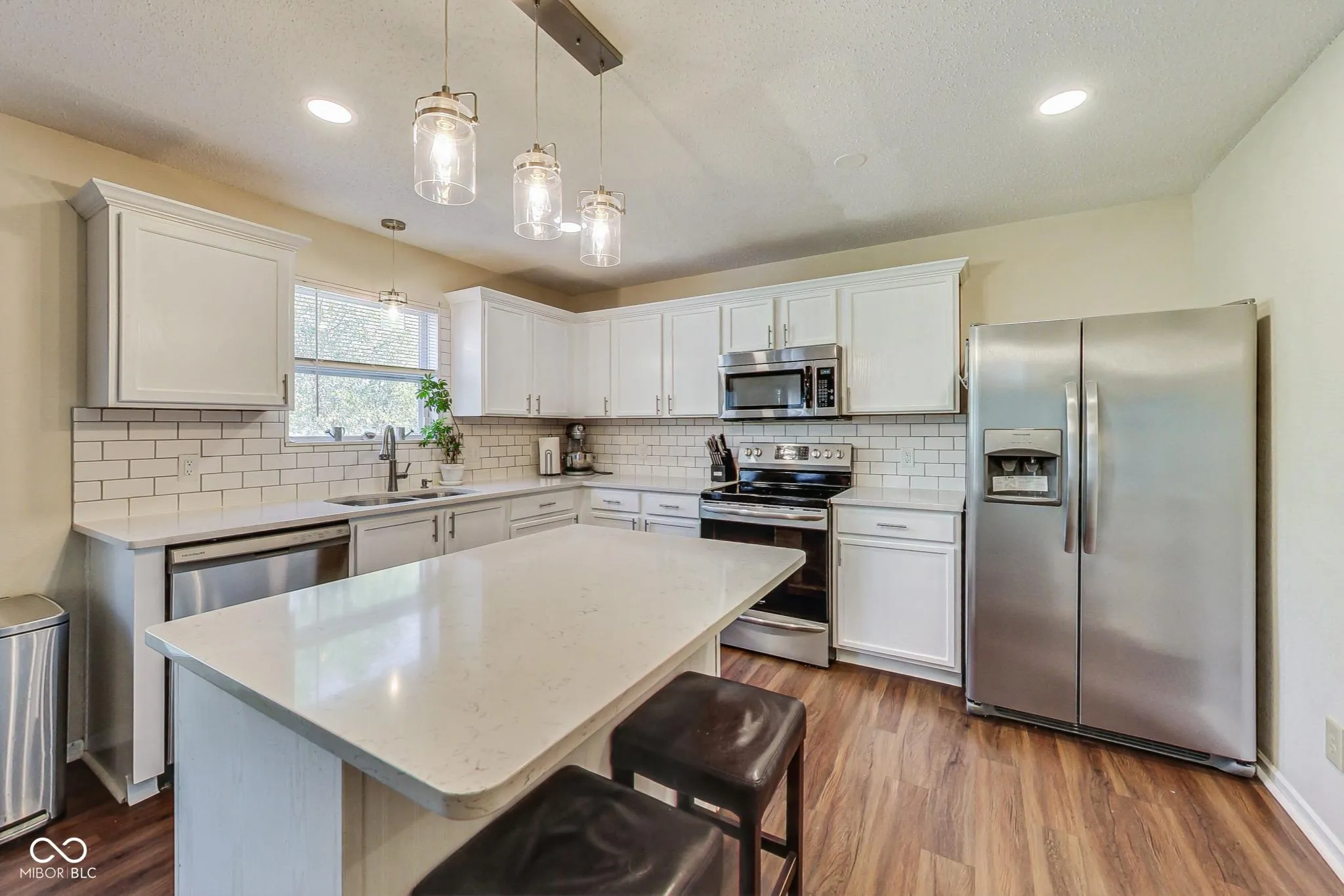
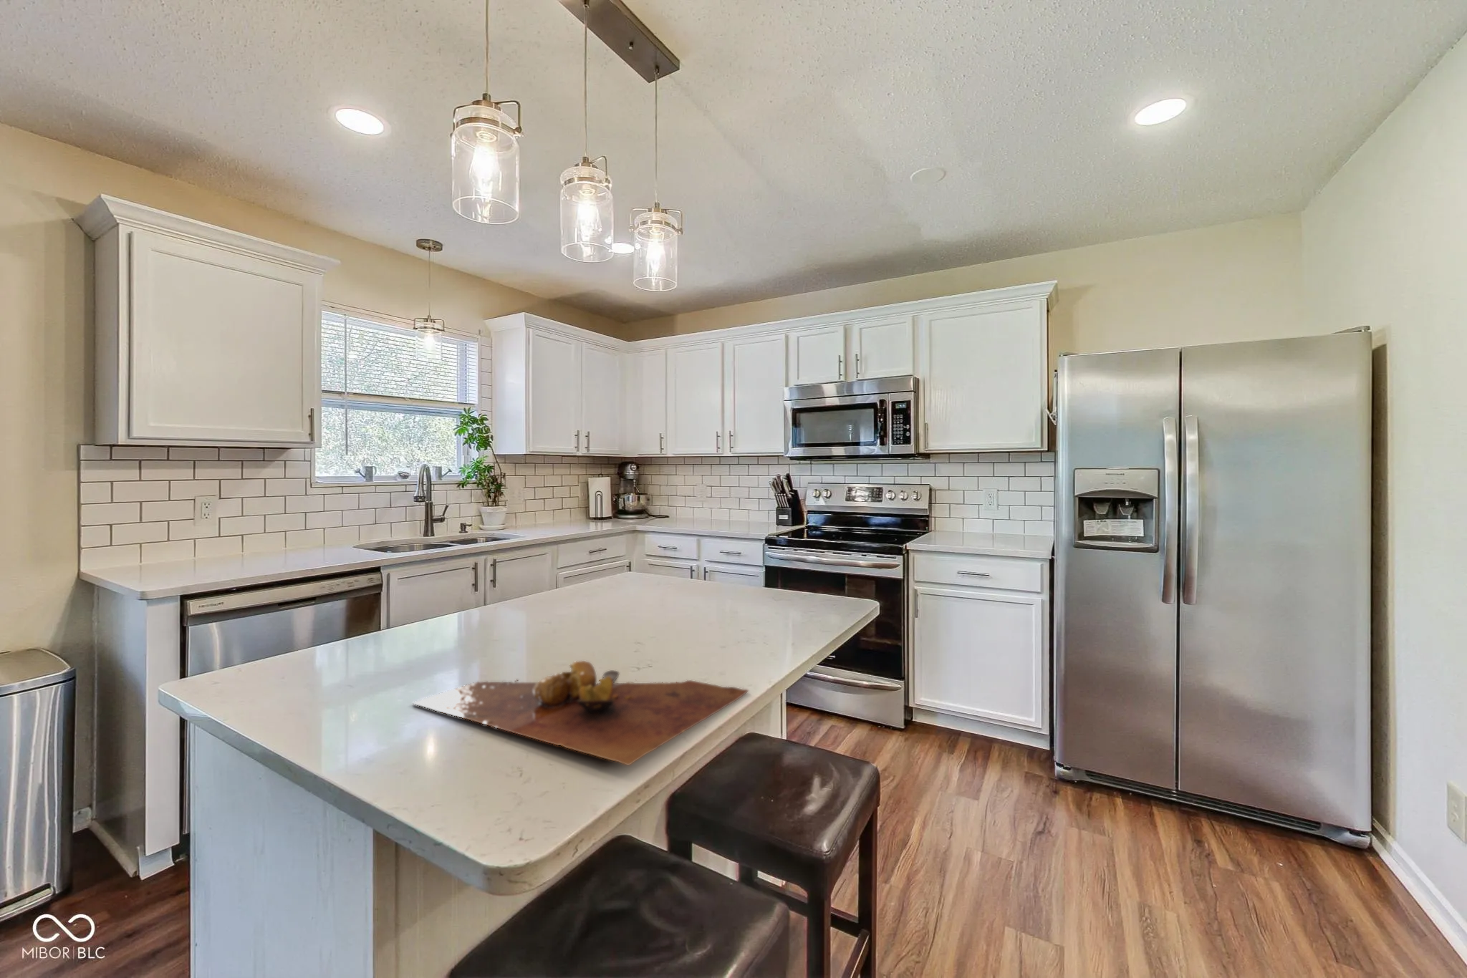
+ cutting board (585, 679)
